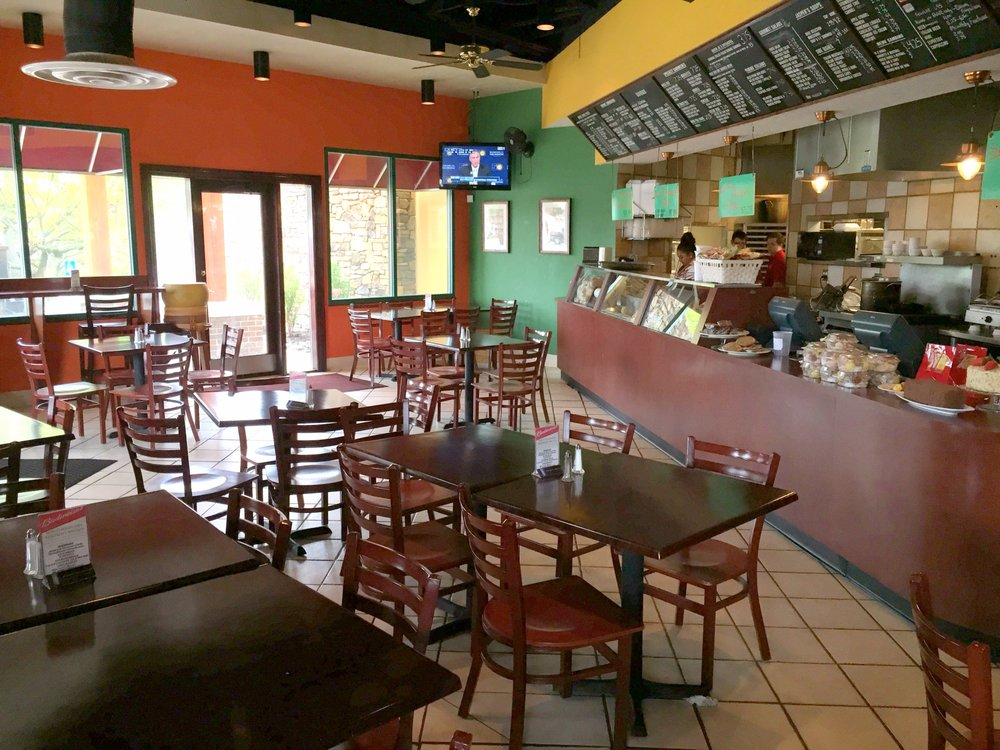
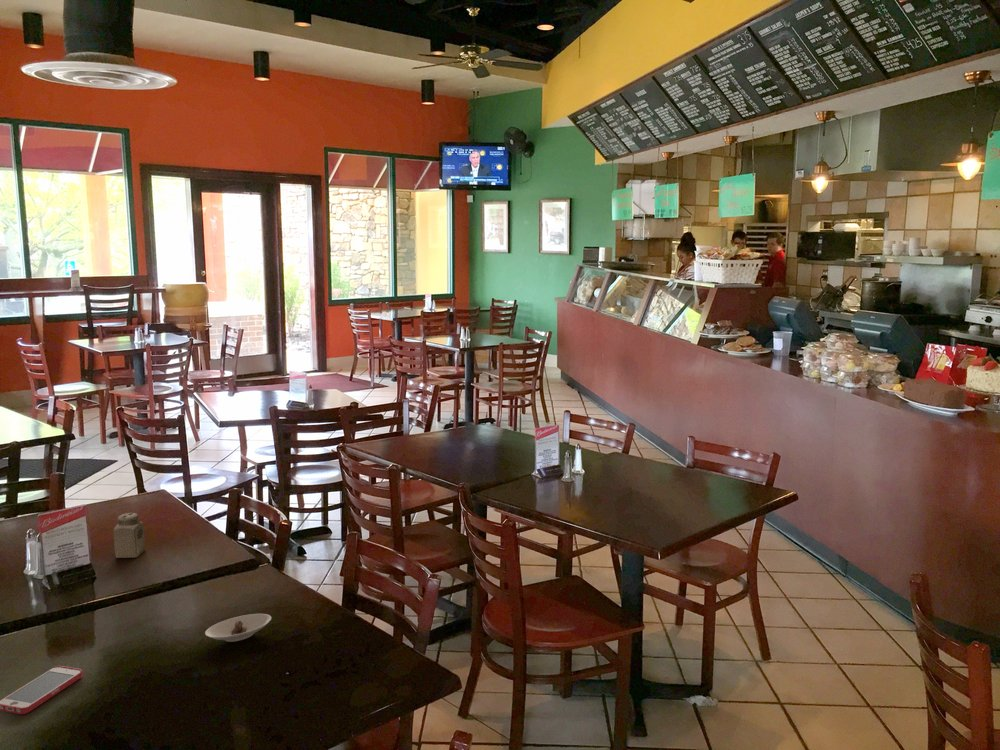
+ salt shaker (129, 534)
+ smartphone (41, 688)
+ saucer (239, 629)
